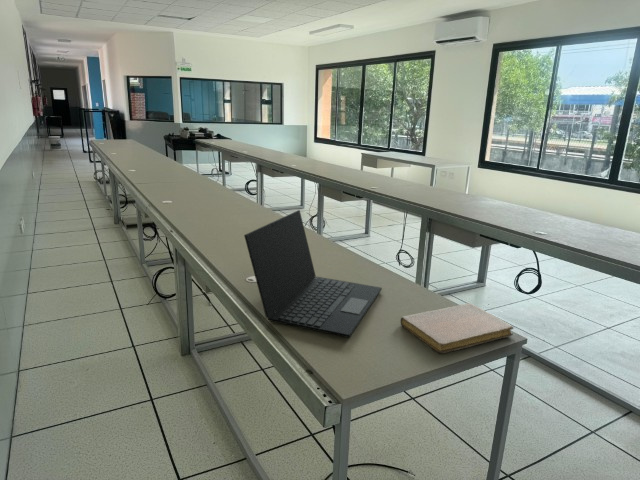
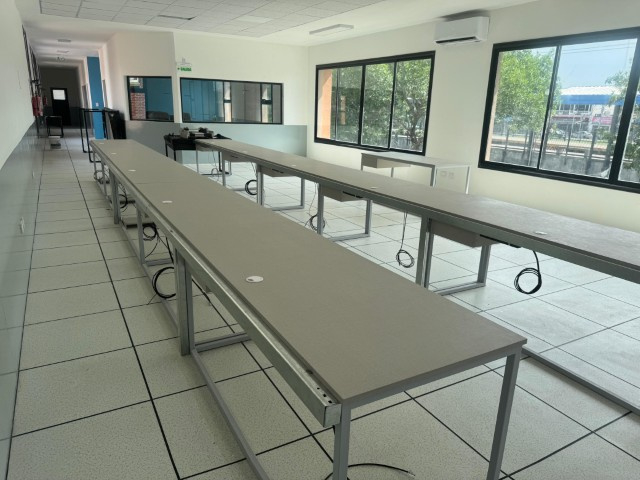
- notebook (456, 325)
- laptop (313, 267)
